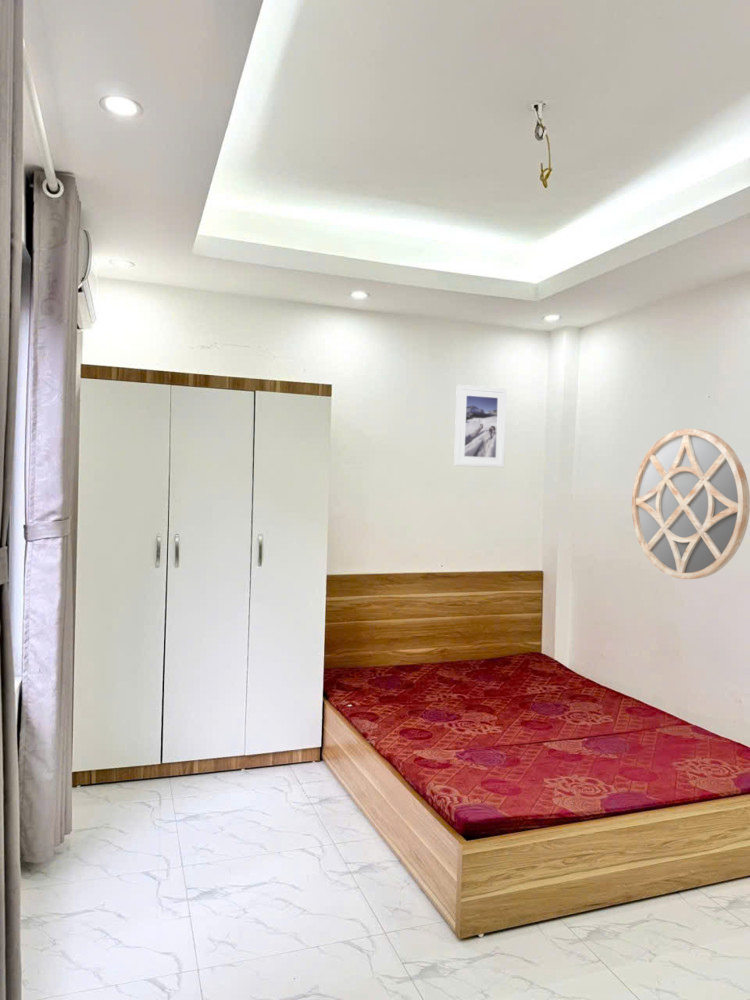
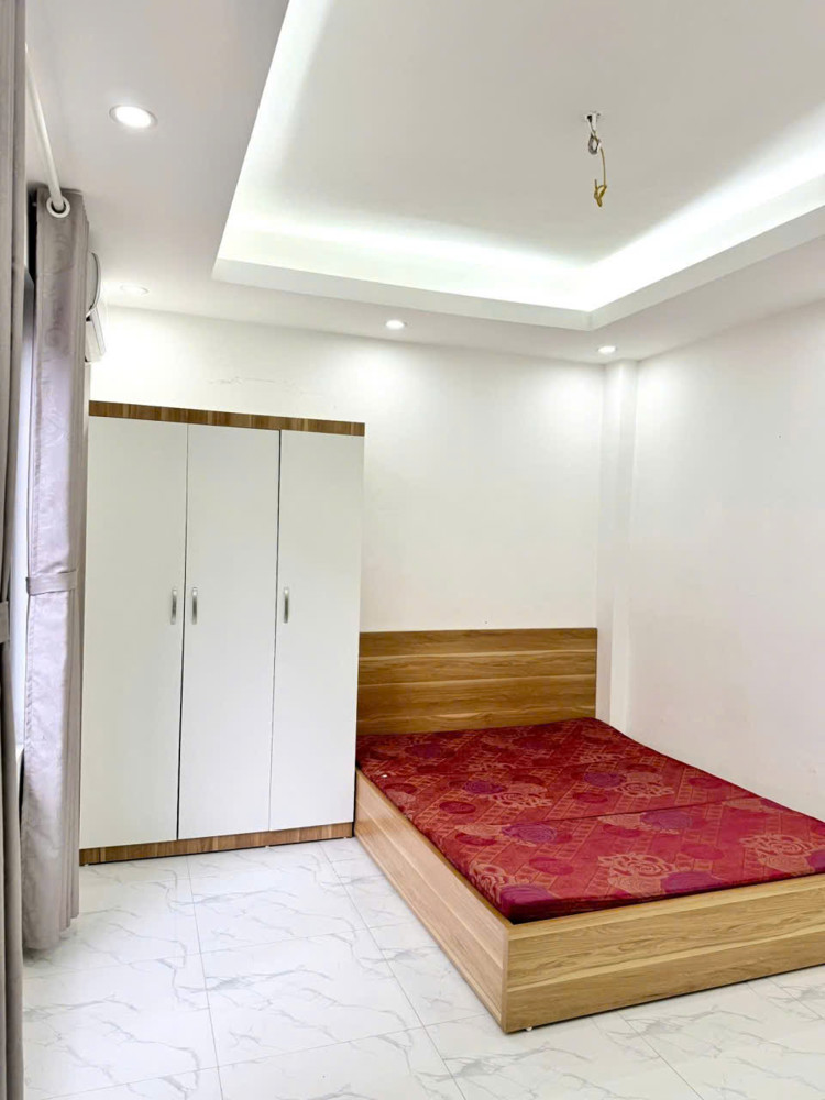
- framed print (480, 426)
- home mirror (685, 504)
